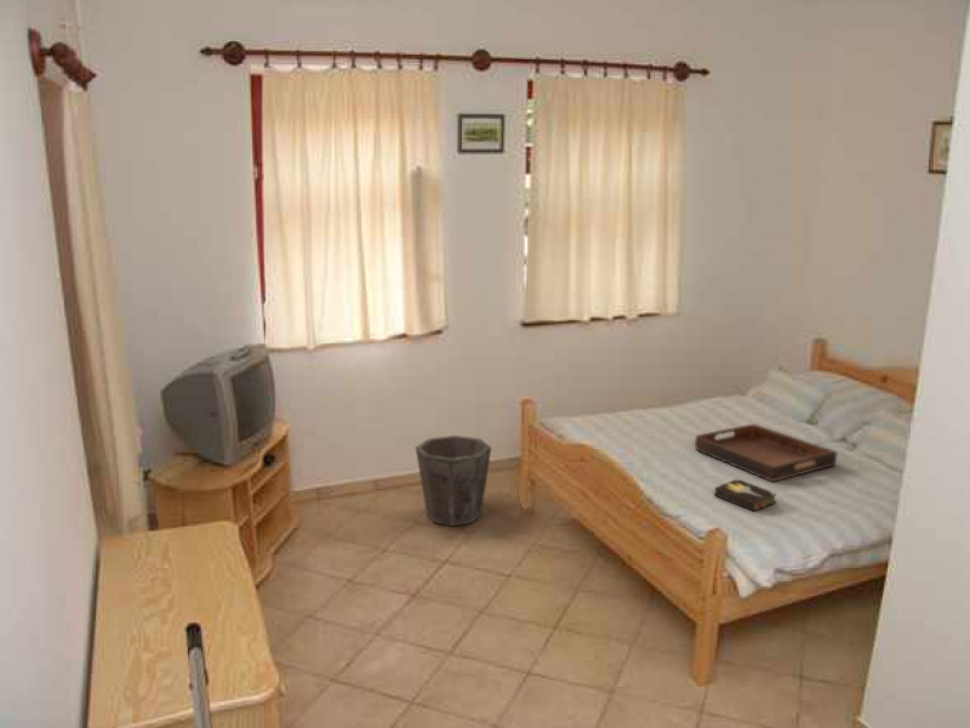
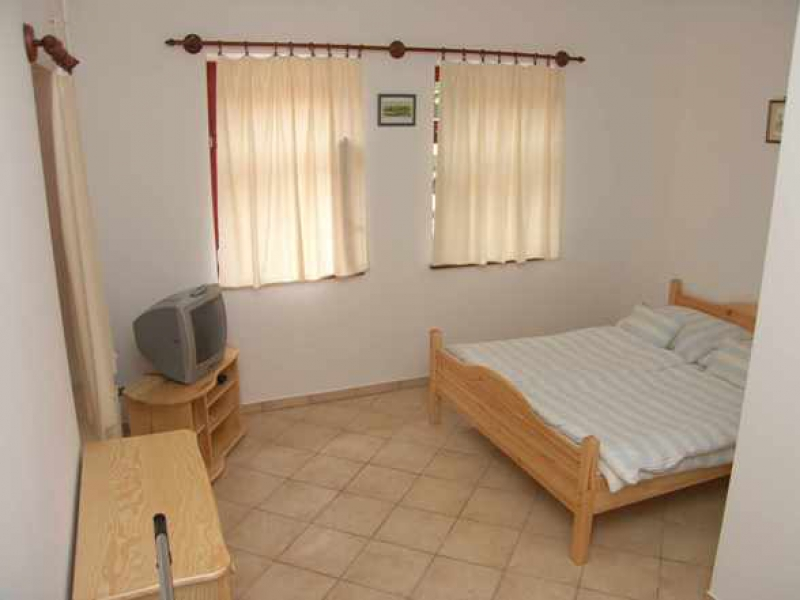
- waste bin (453, 480)
- serving tray (761, 450)
- hardback book (744, 494)
